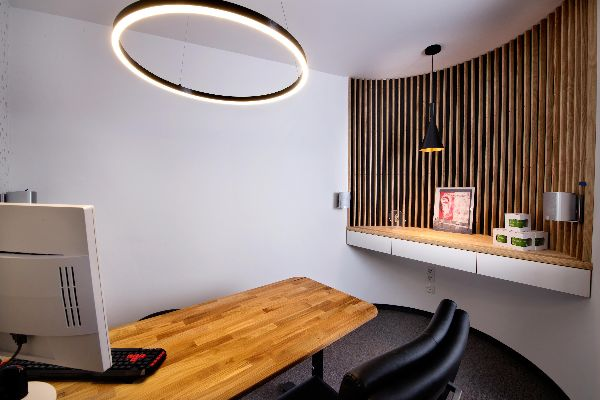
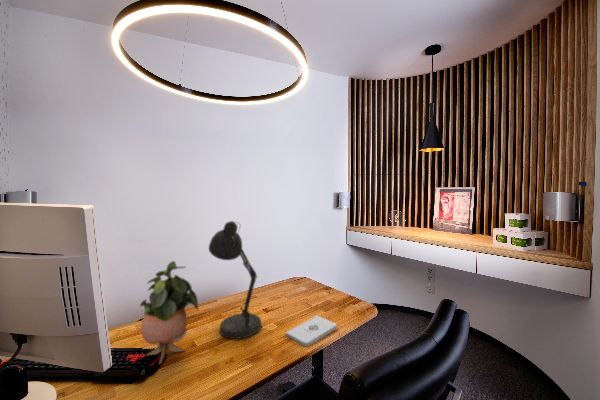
+ notepad (312, 330)
+ potted plant (170, 307)
+ desk lamp (245, 267)
